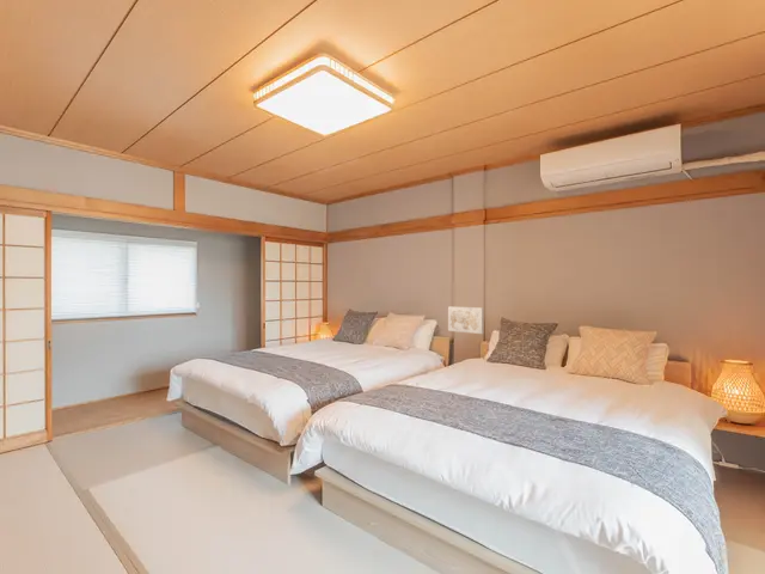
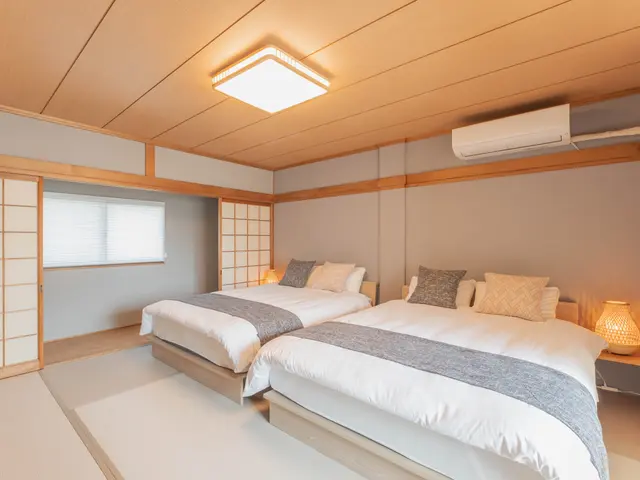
- wall art (465, 319)
